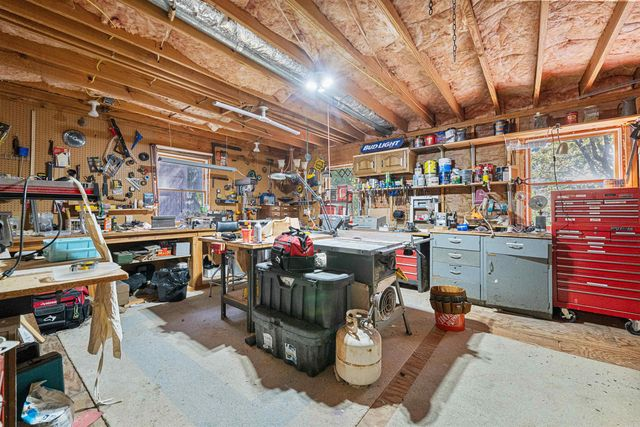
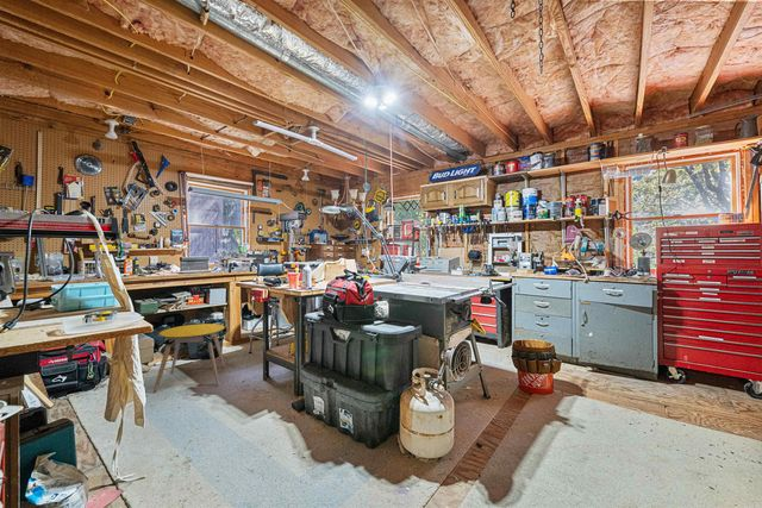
+ stool (193, 341)
